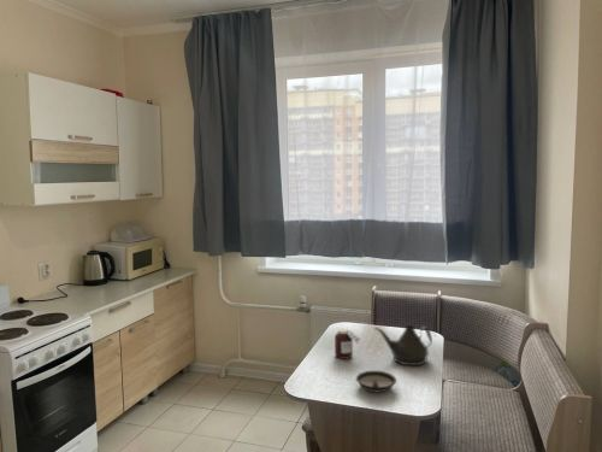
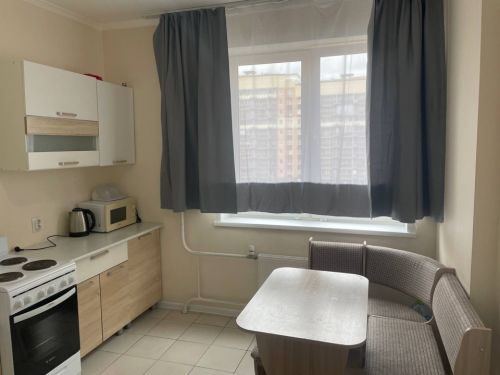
- jar (347, 344)
- teapot (402, 342)
- saucer (376, 382)
